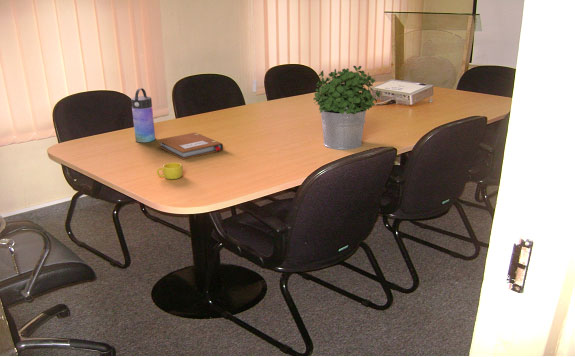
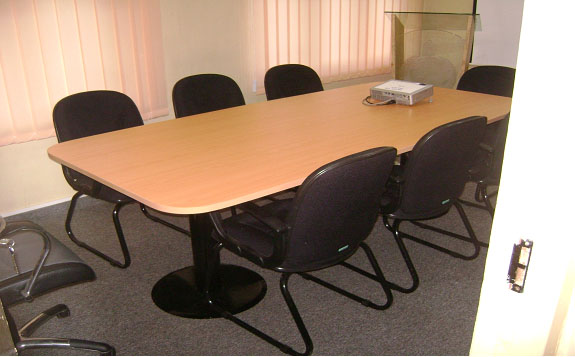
- water bottle (142, 114)
- cup (169, 171)
- potted plant (346, 106)
- notebook (191, 145)
